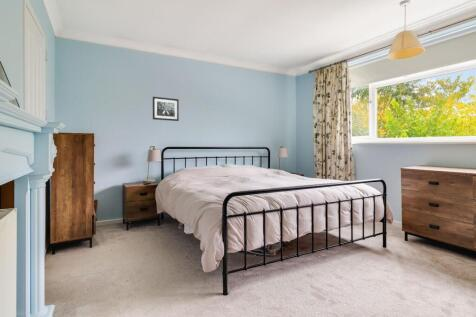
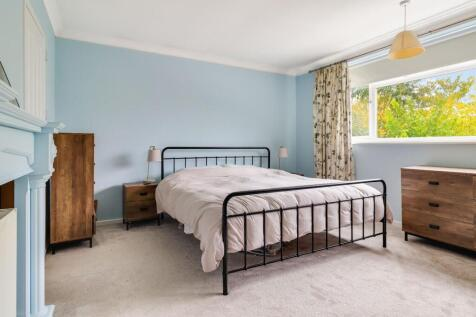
- wall art (165, 109)
